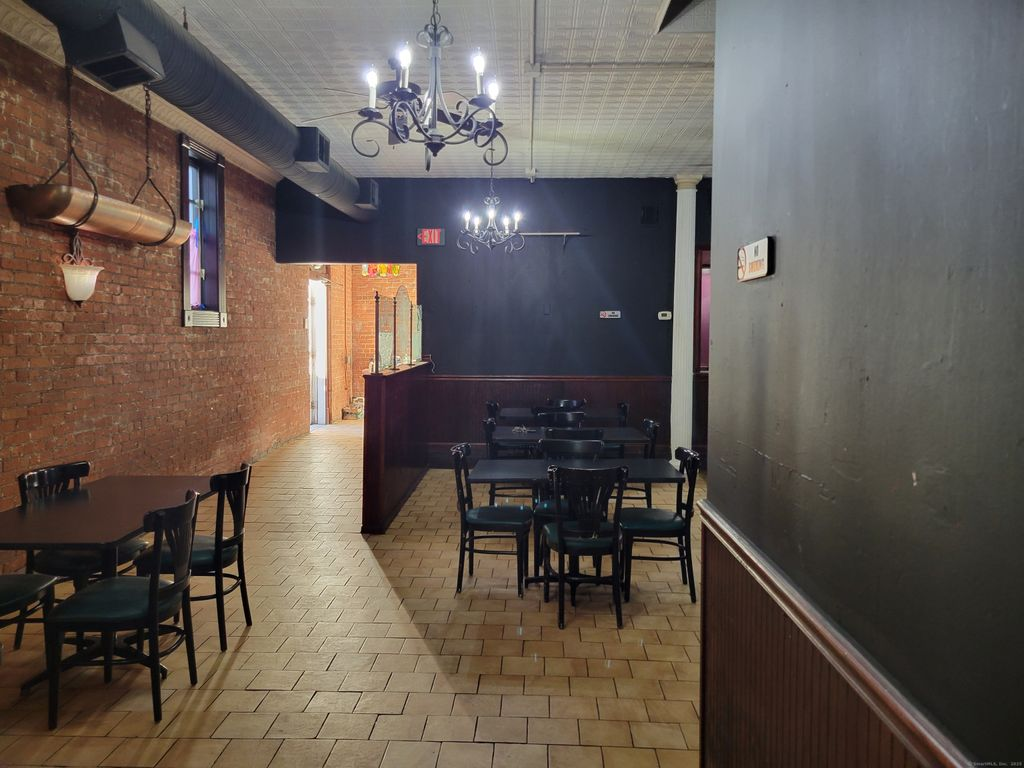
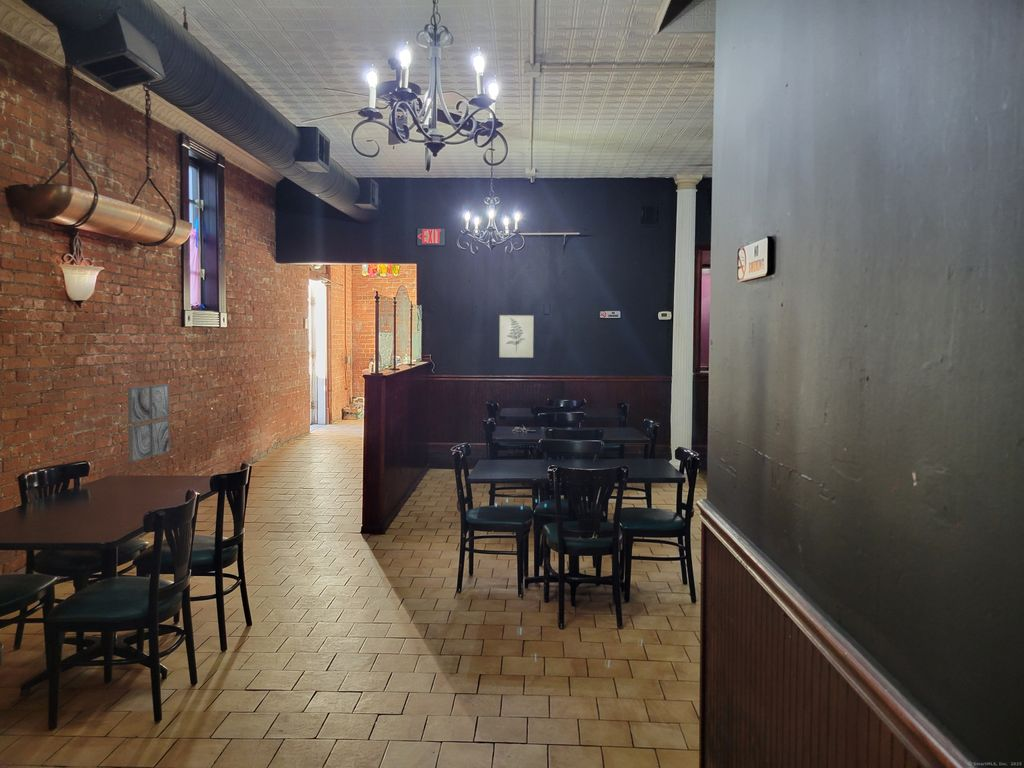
+ wall art (516, 336)
+ wall art (149, 420)
